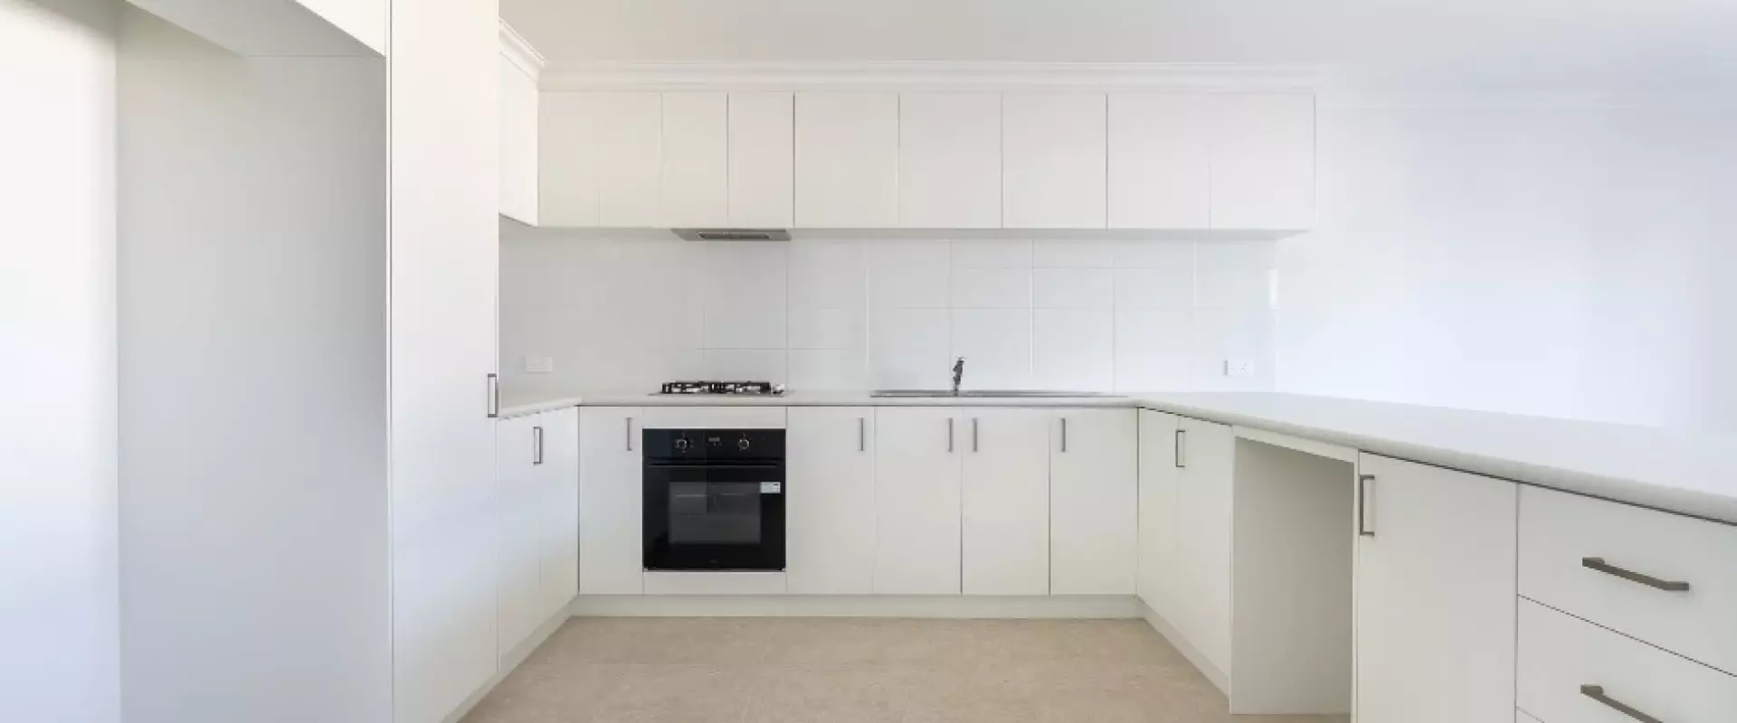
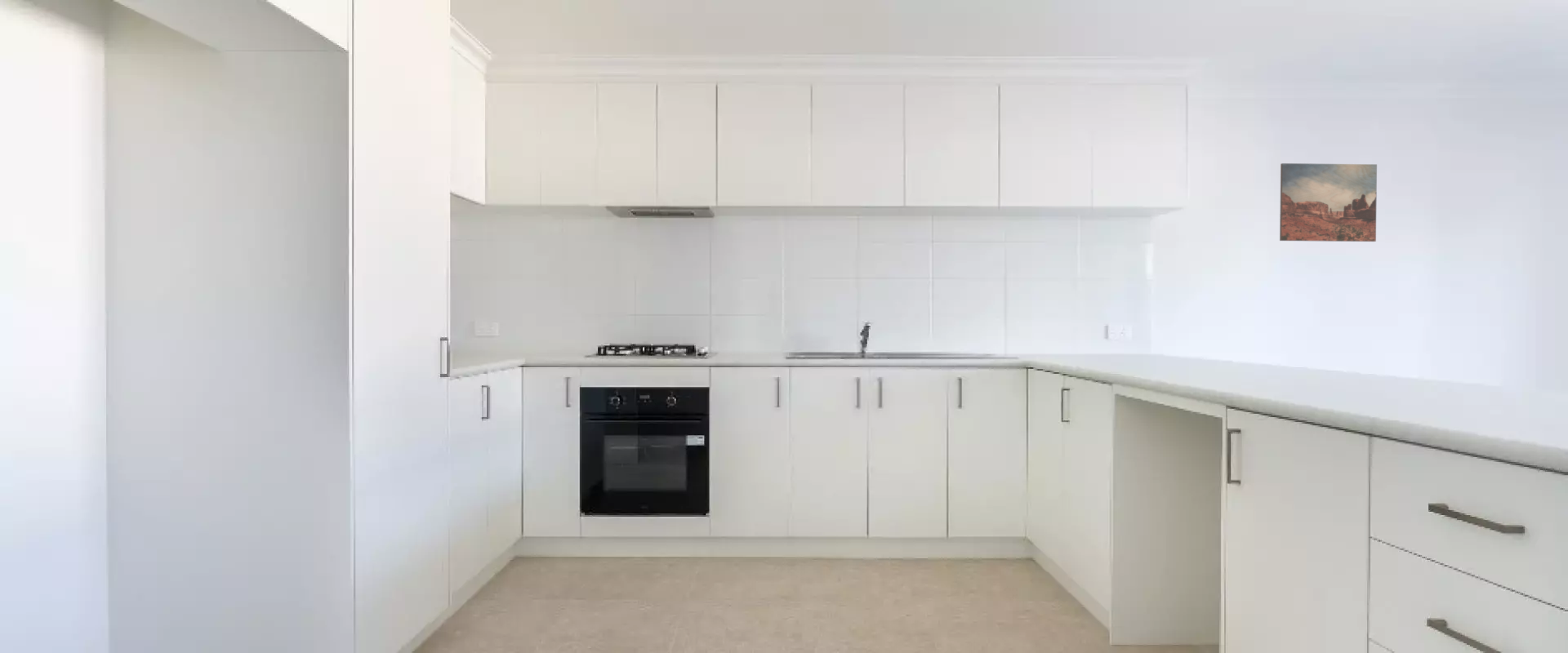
+ wall art (1328, 202)
